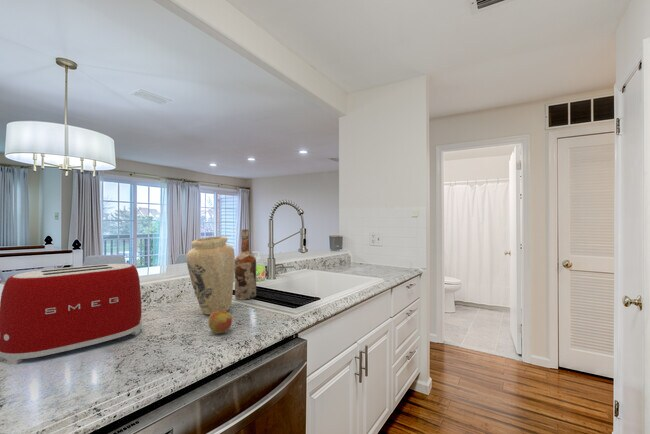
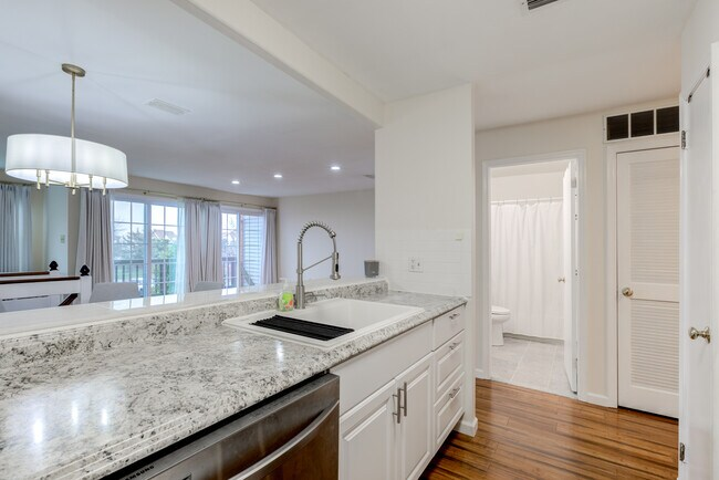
- wine bottle (245, 263)
- toaster (75, 305)
- vase (211, 274)
- apple (220, 319)
